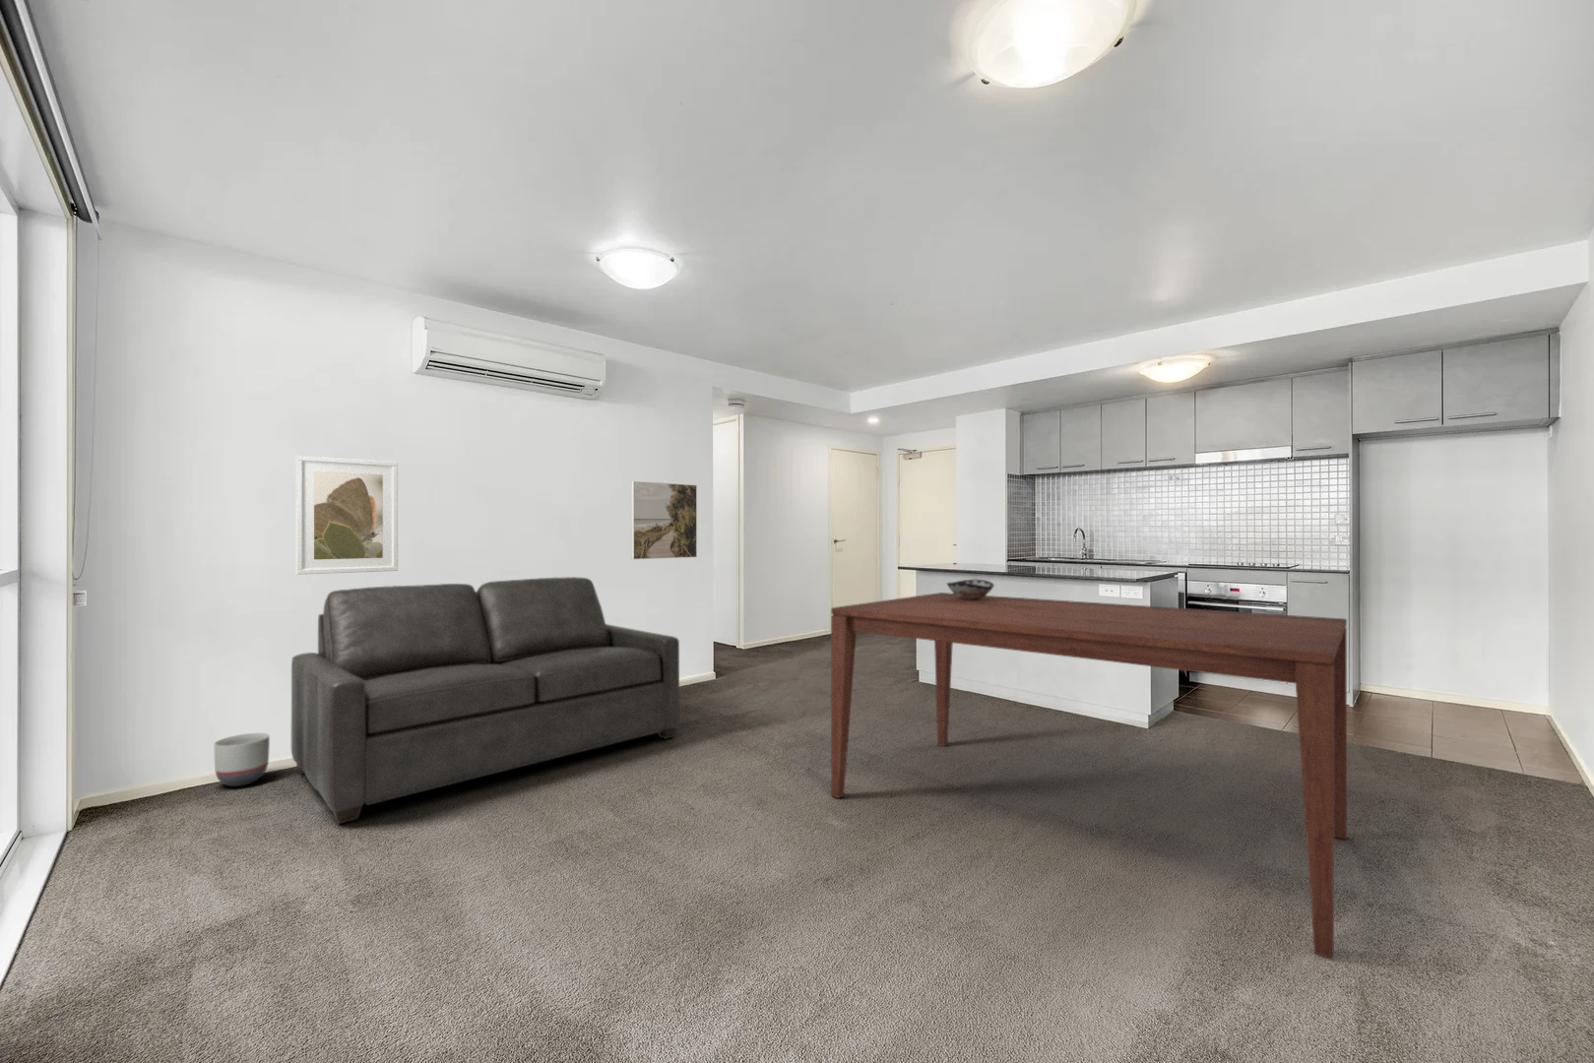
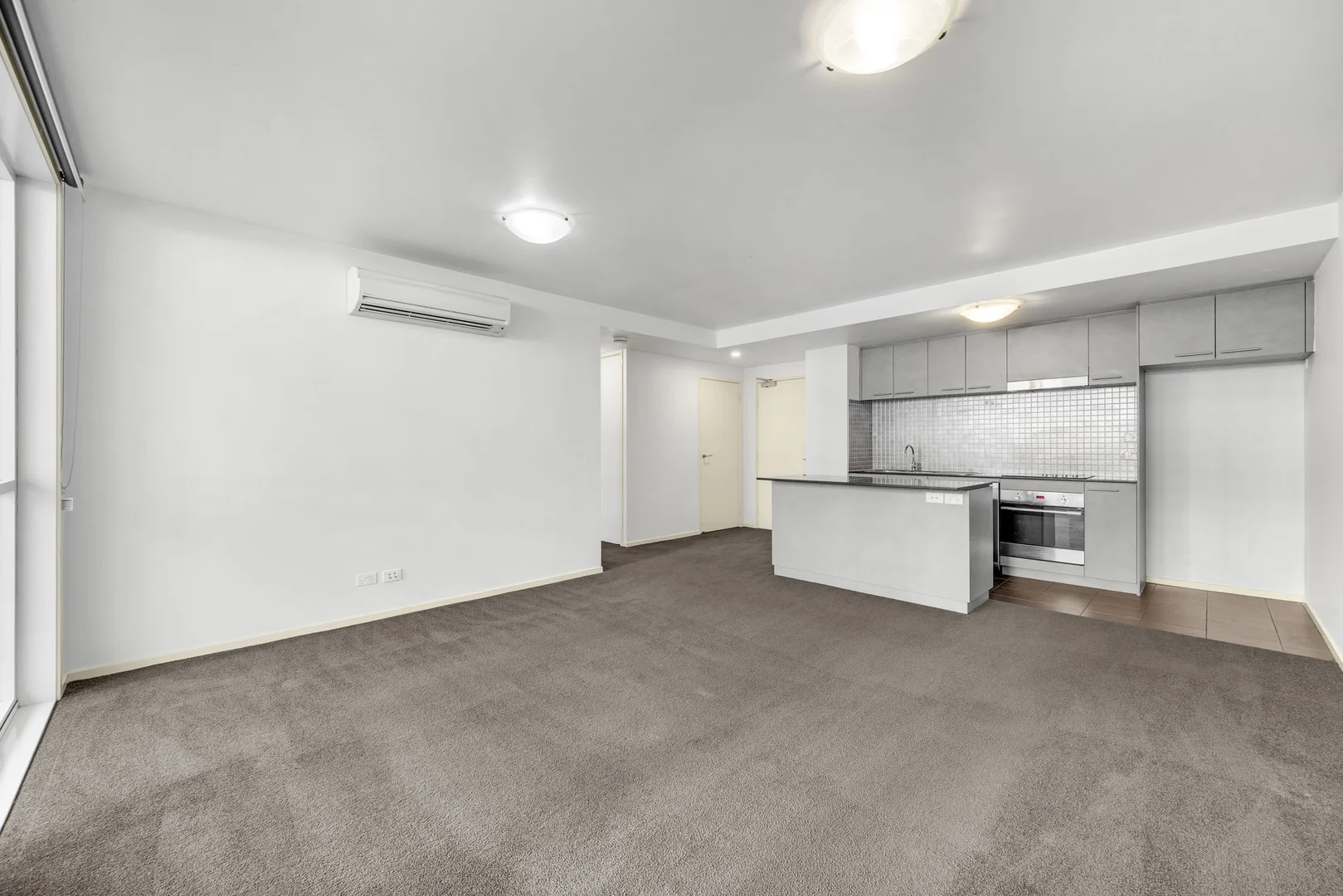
- planter (242, 760)
- decorative bowl (970, 590)
- dining table (1079, 657)
- sofa (500, 668)
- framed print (665, 521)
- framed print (349, 516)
